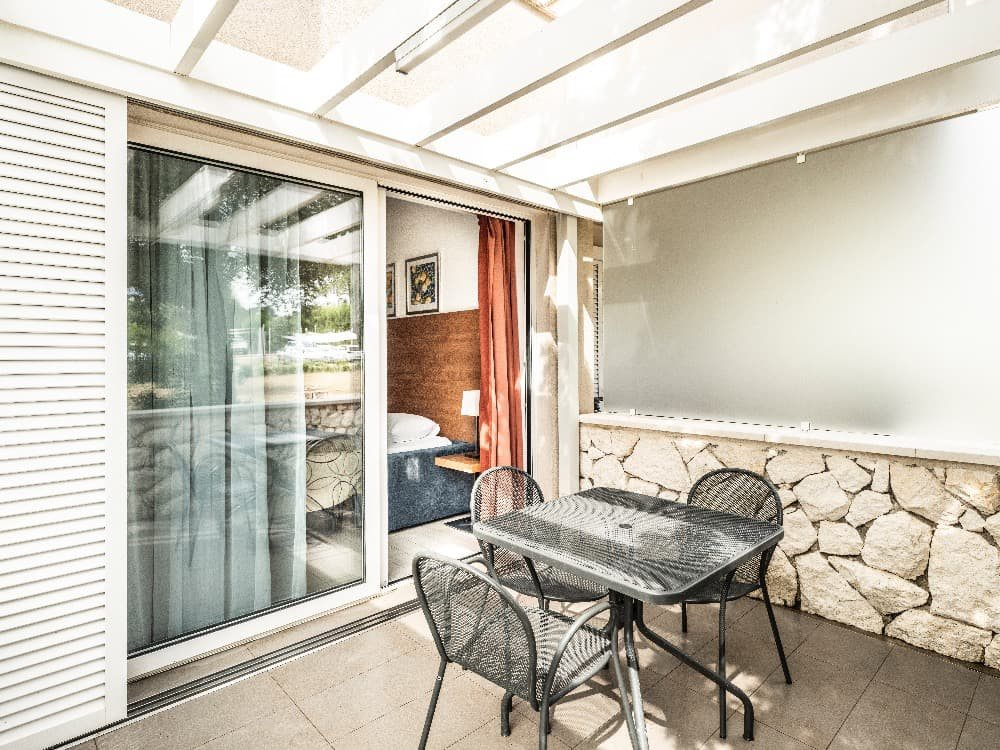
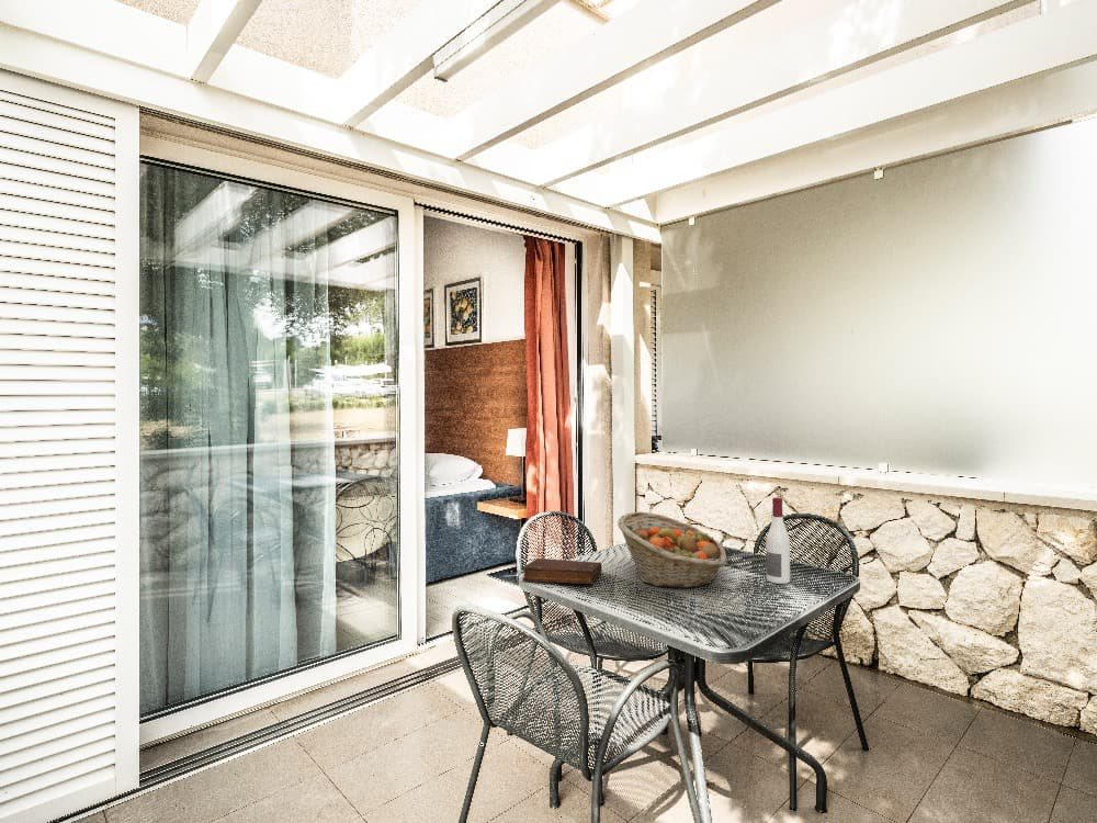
+ fruit basket (671, 546)
+ diary (563, 568)
+ alcohol (778, 539)
